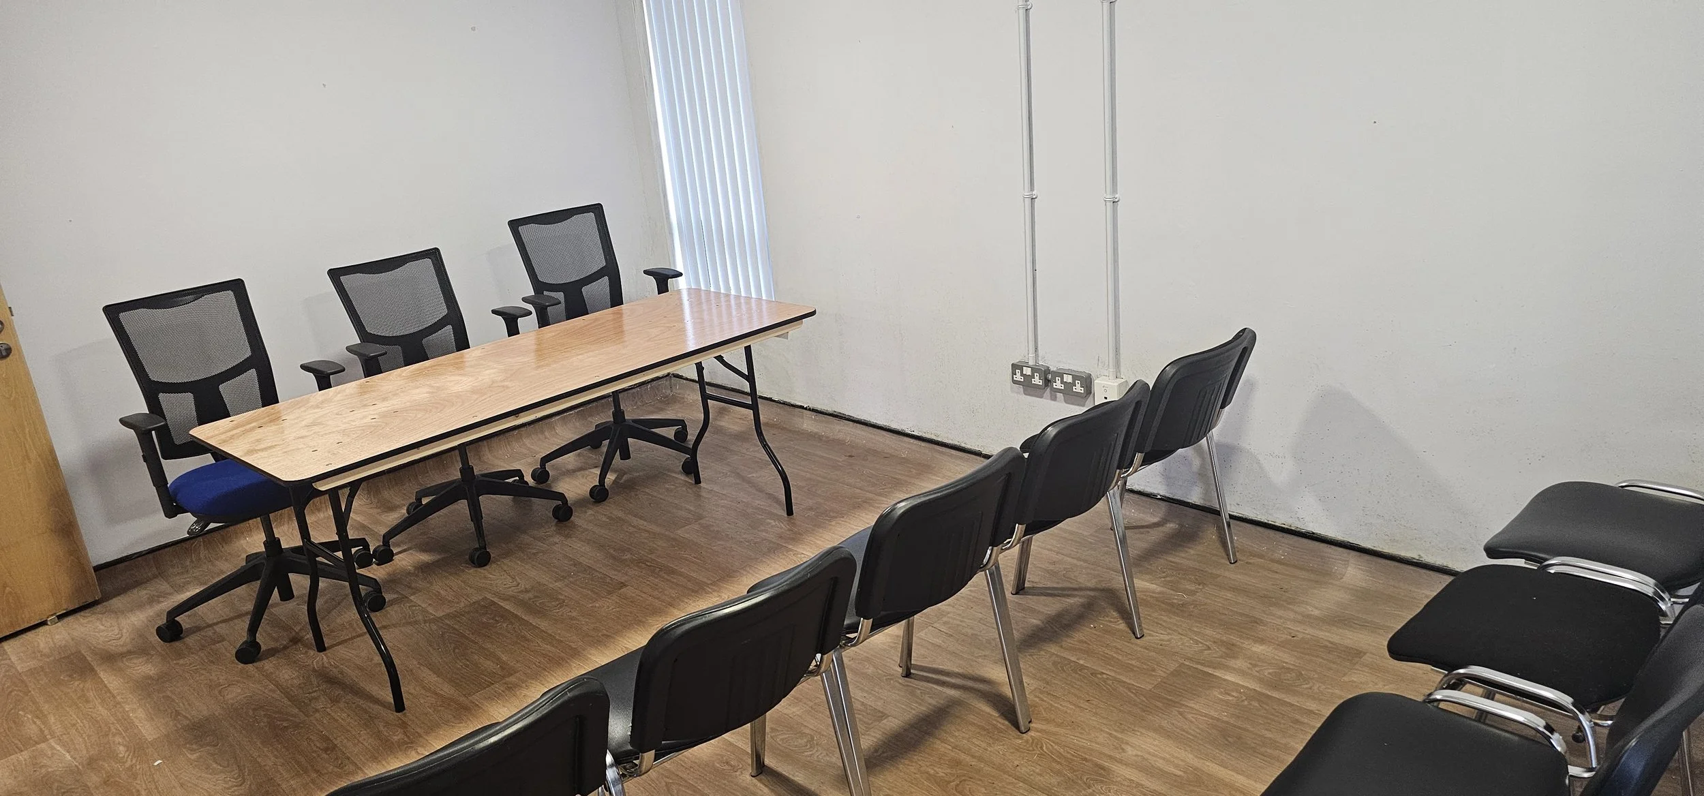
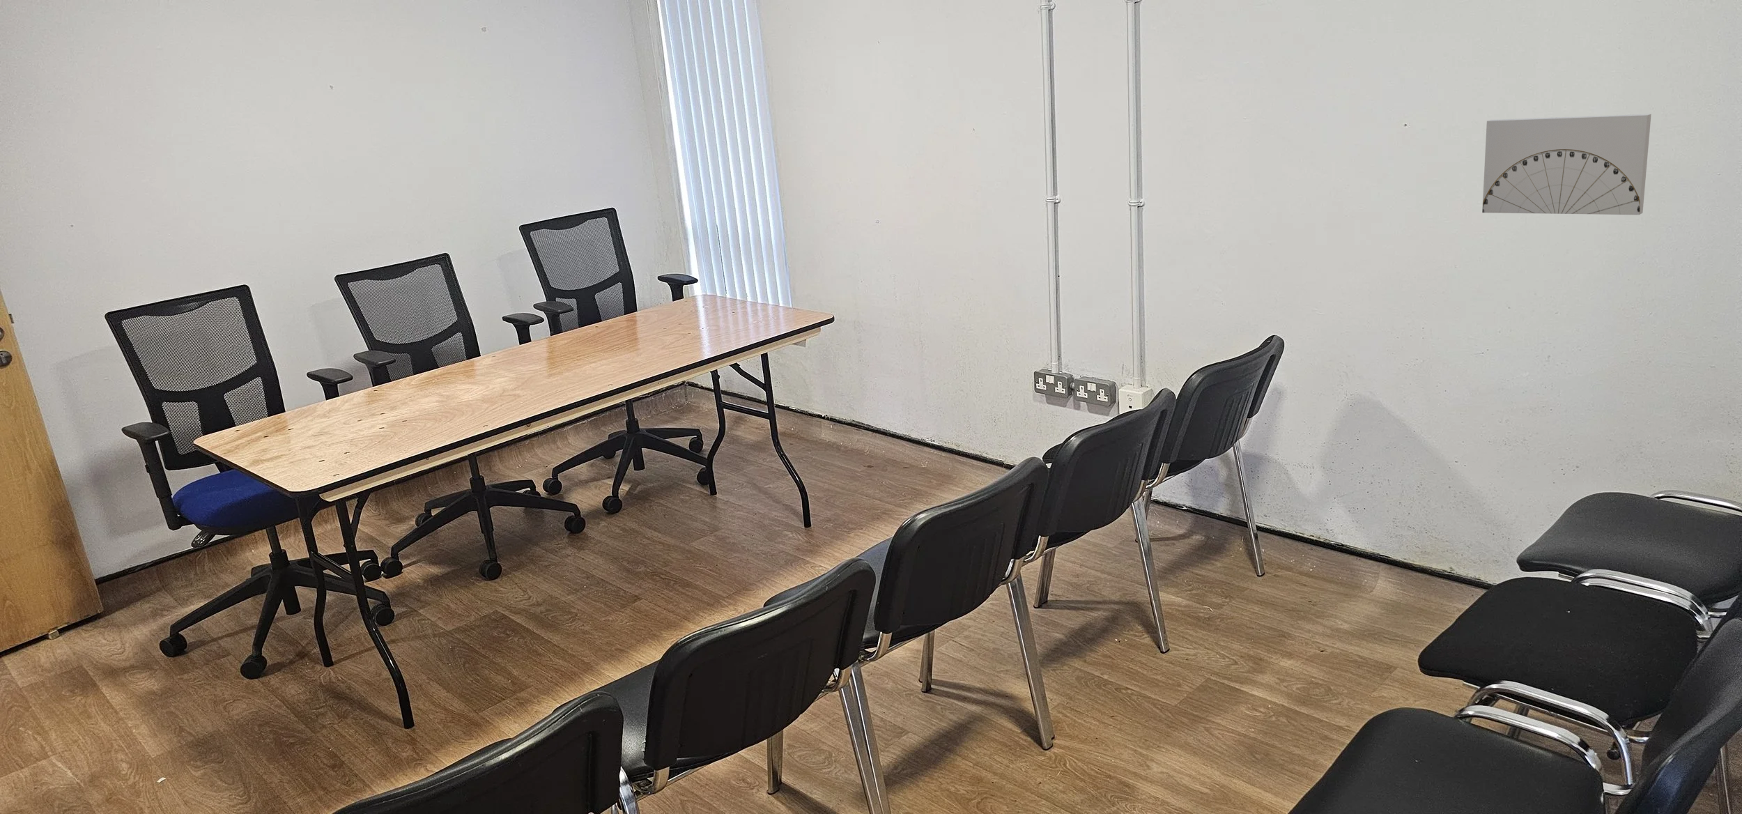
+ wall art (1562, 165)
